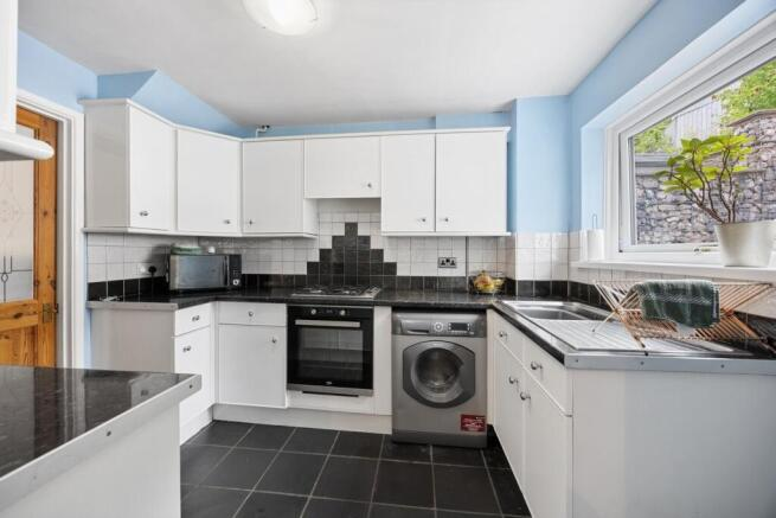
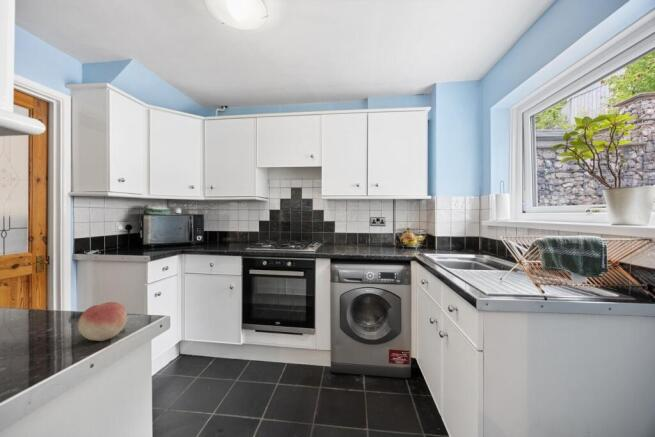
+ fruit (103, 320)
